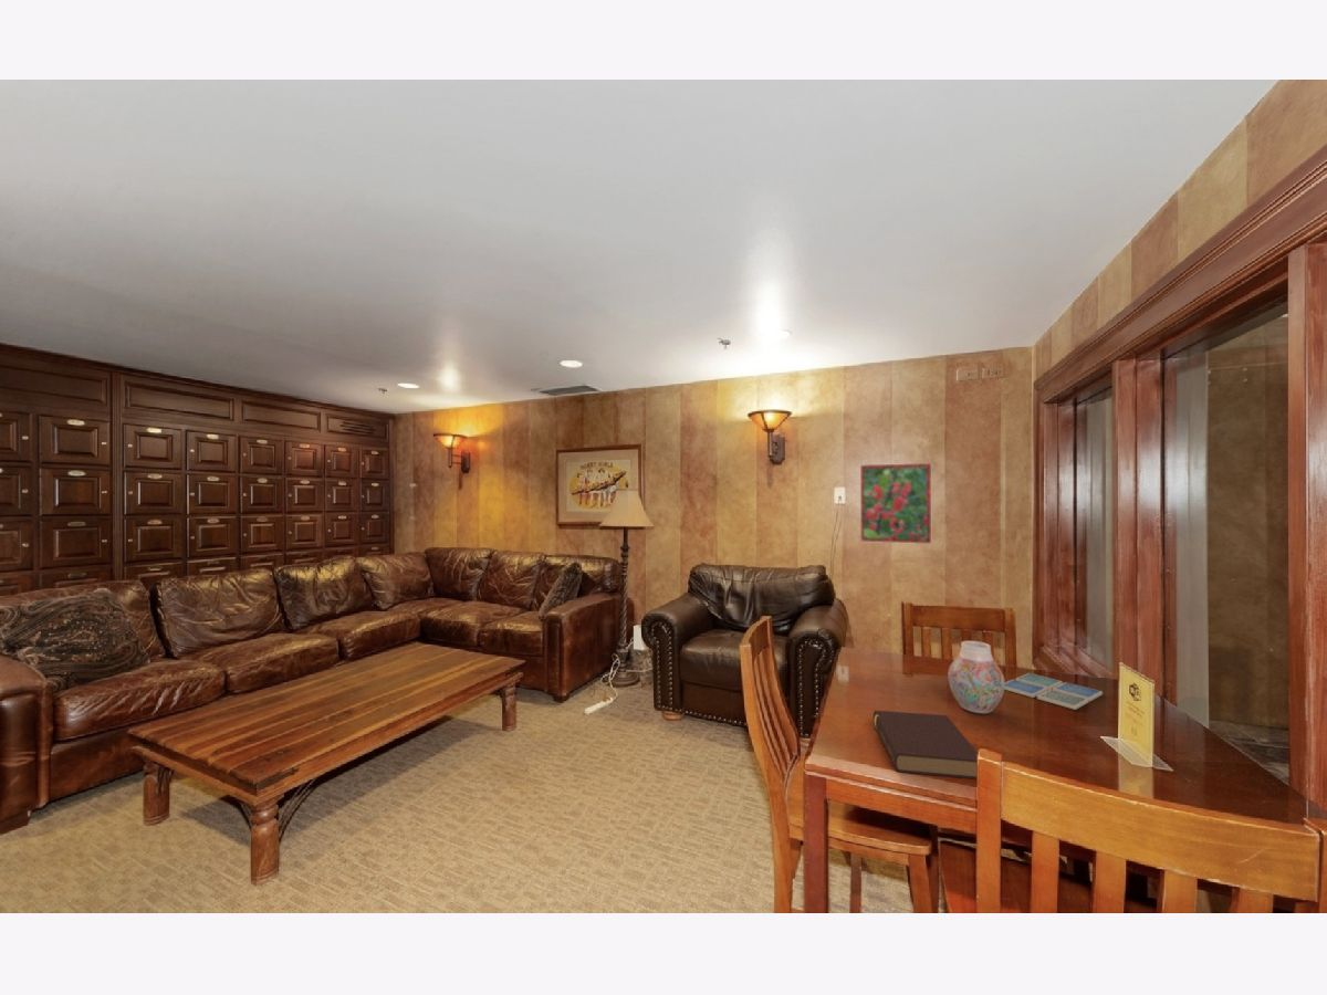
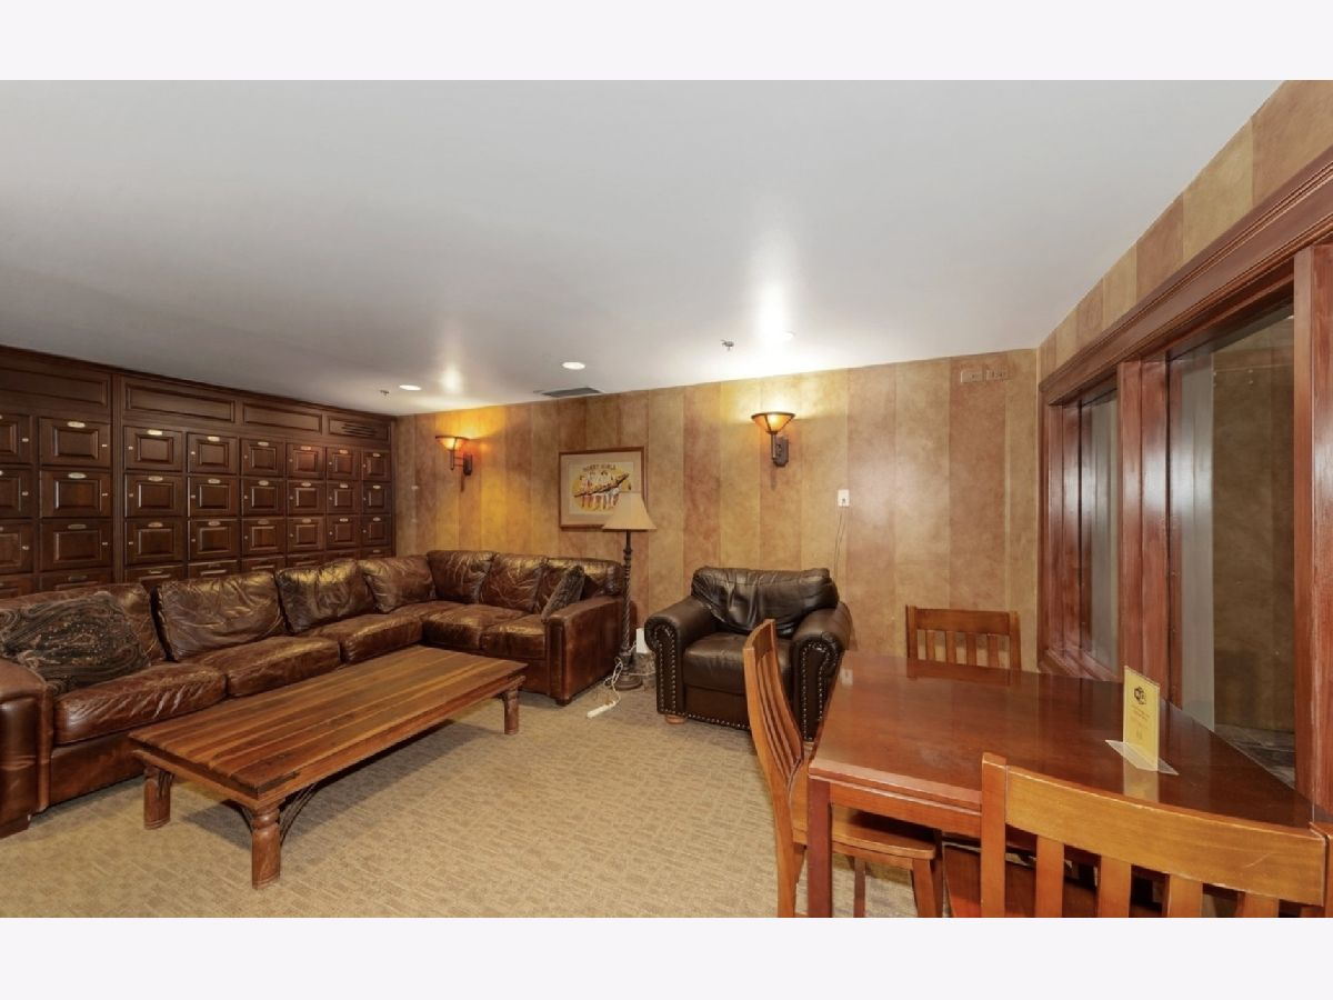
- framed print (895, 503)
- vase (975, 677)
- drink coaster (1049, 689)
- book (922, 741)
